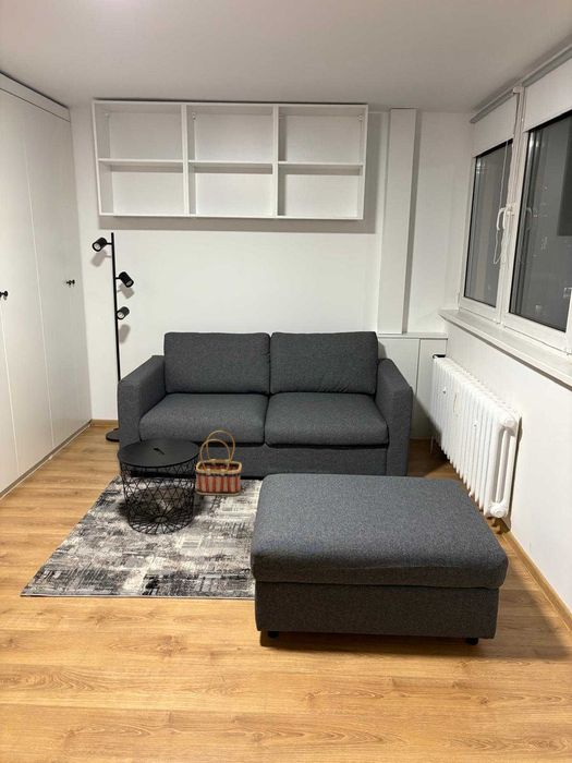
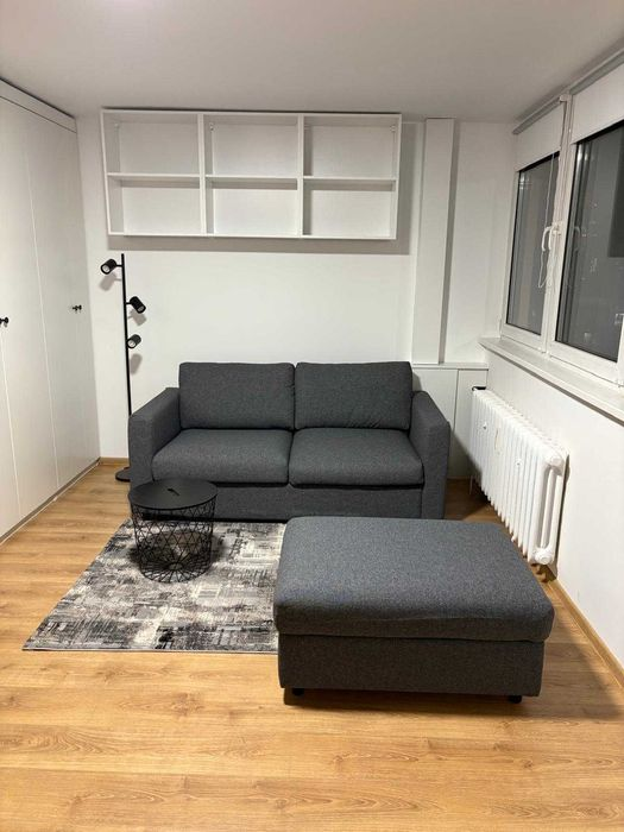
- basket (218, 462)
